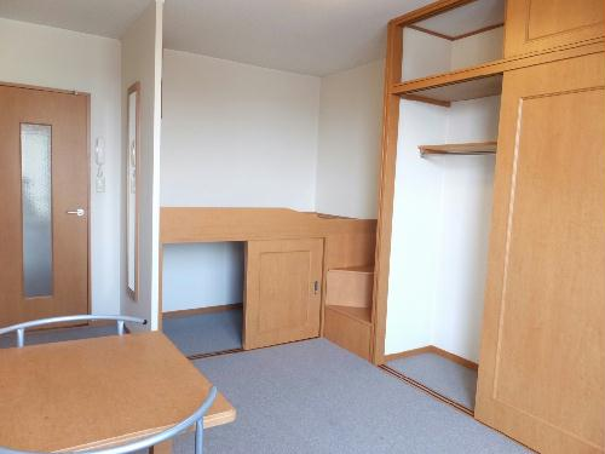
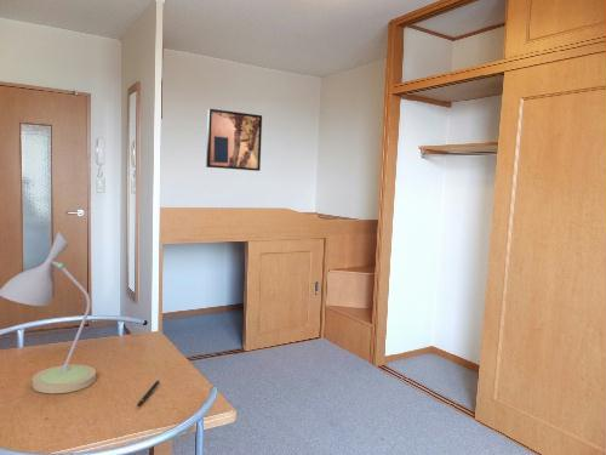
+ wall art (234, 141)
+ pen (148, 393)
+ desk lamp (47, 305)
